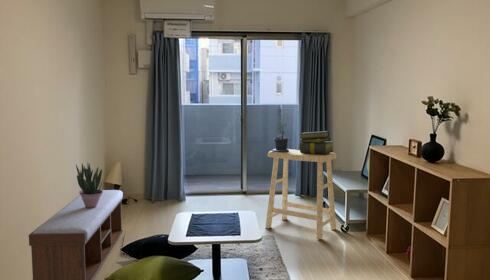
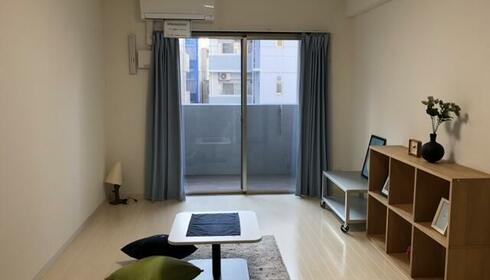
- stack of books (315, 141)
- potted plant (280, 135)
- stool (297, 203)
- bench (85, 233)
- potted plant (88, 185)
